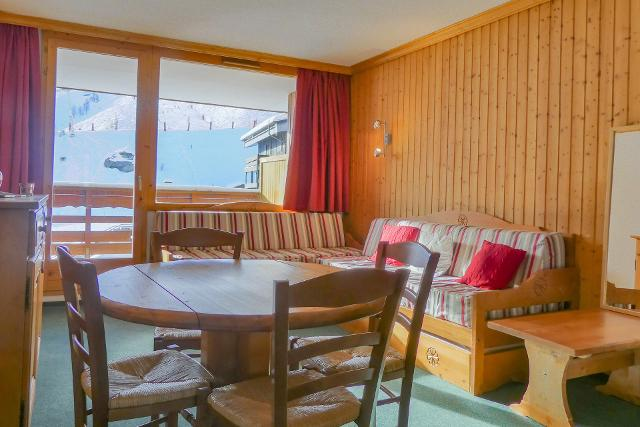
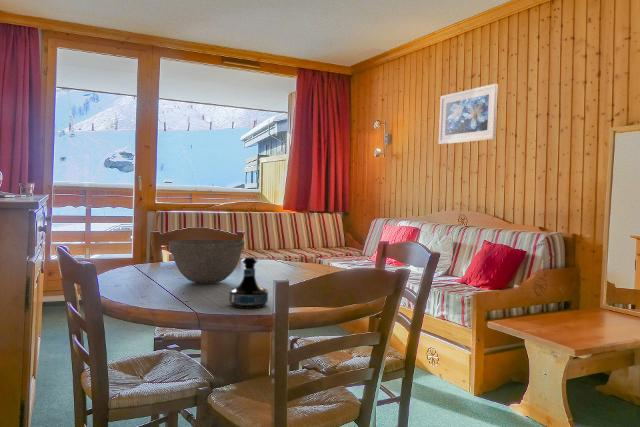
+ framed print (466, 116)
+ tequila bottle (249, 281)
+ bowl (207, 260)
